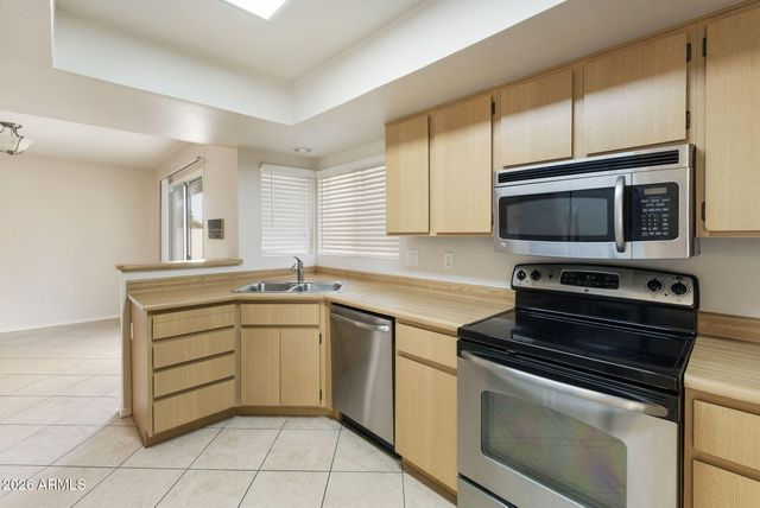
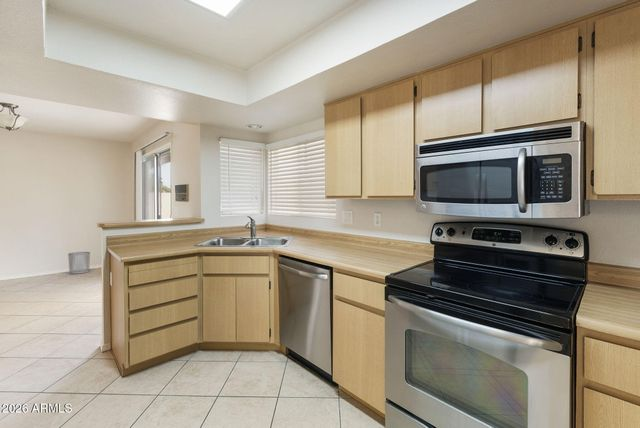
+ waste bin (79, 262)
